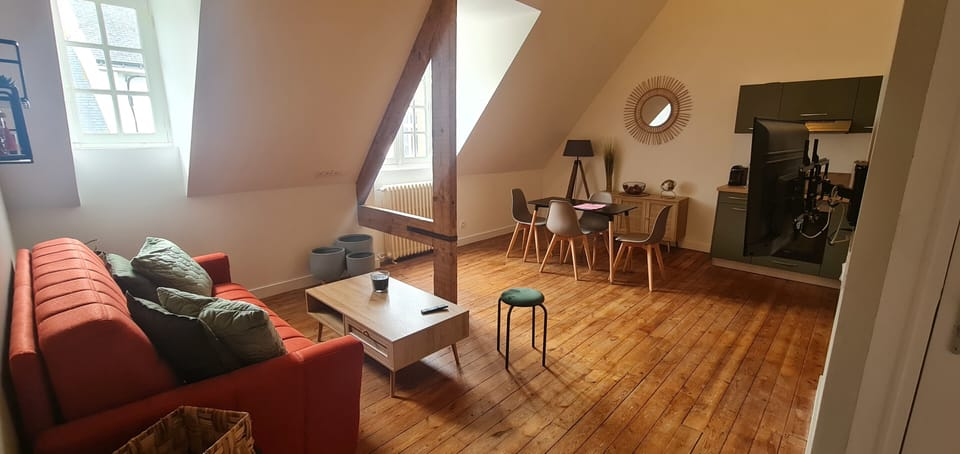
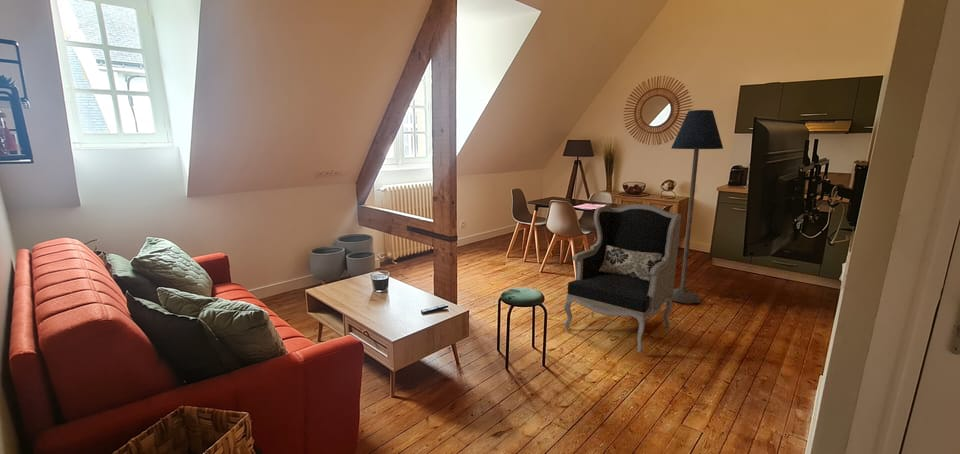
+ floor lamp (690, 207)
+ armchair (622, 268)
